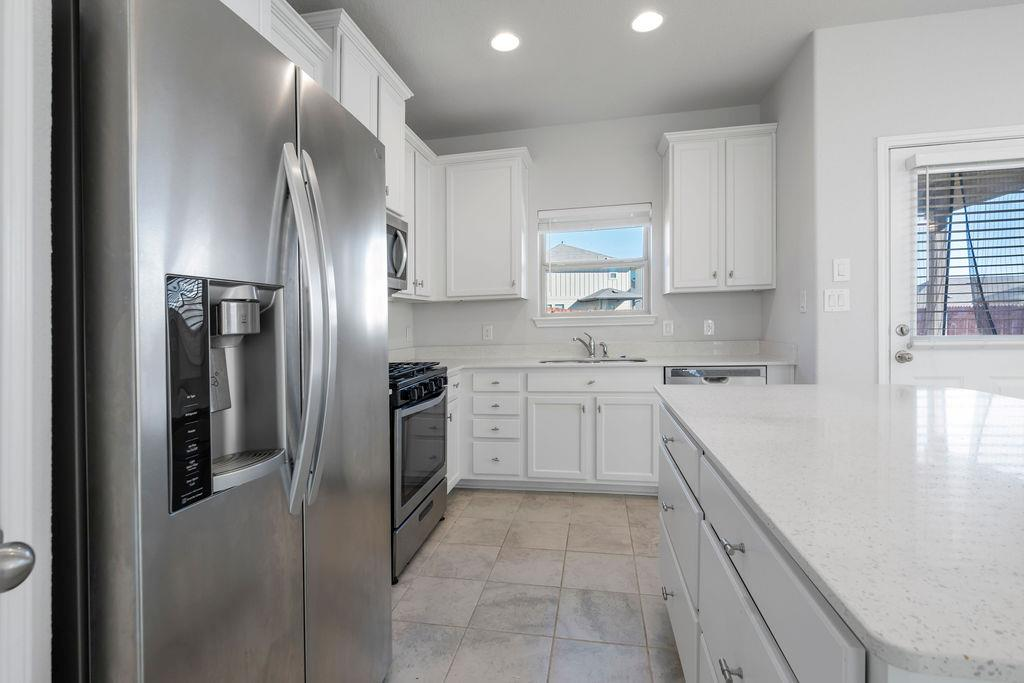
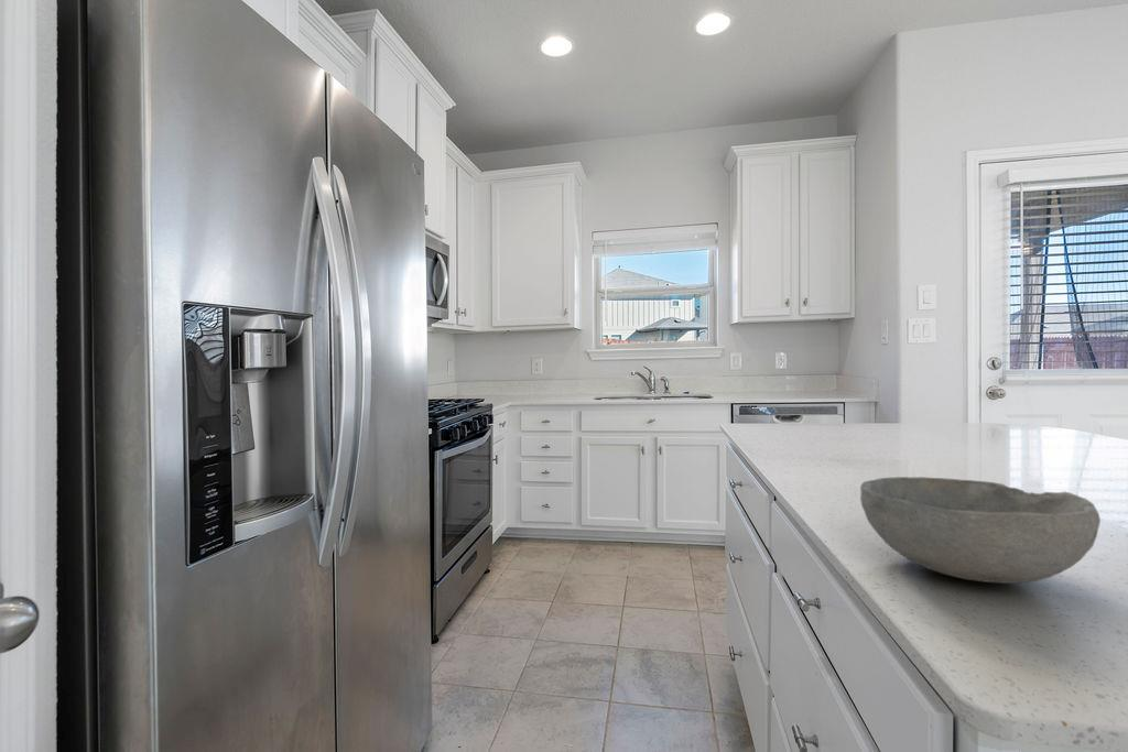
+ bowl (965, 530)
